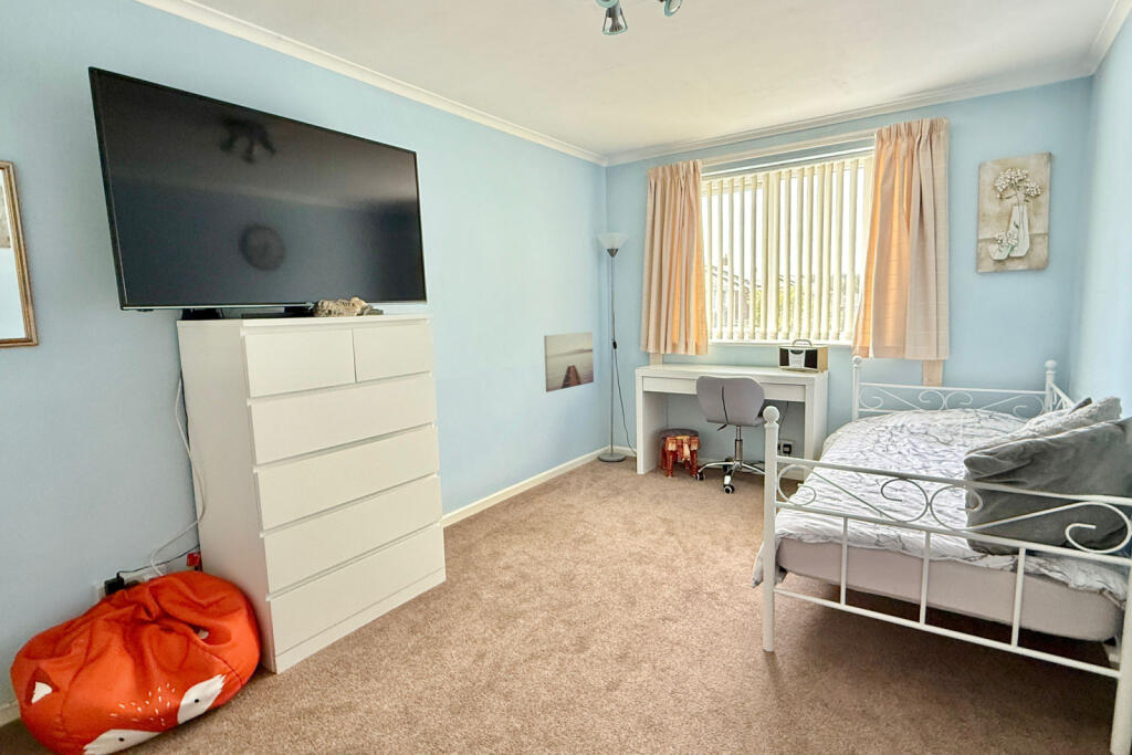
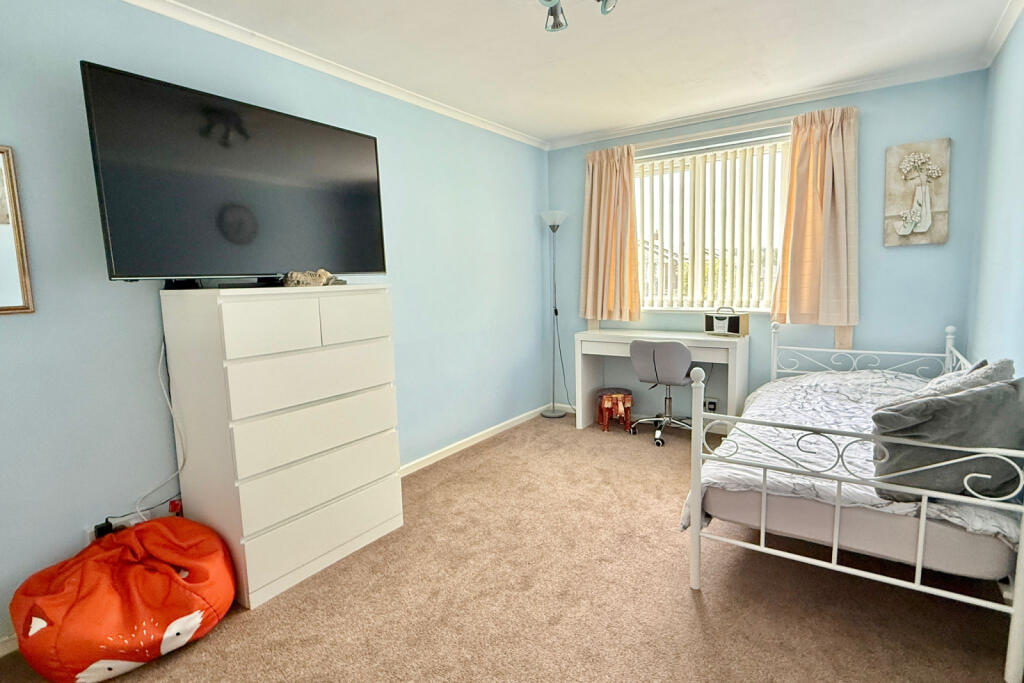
- wall art (569, 359)
